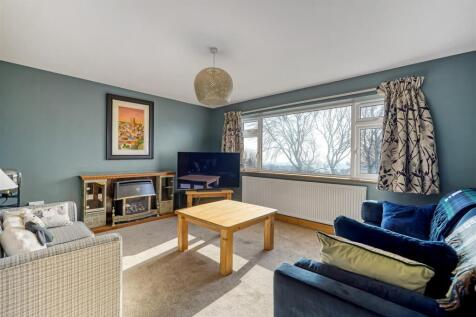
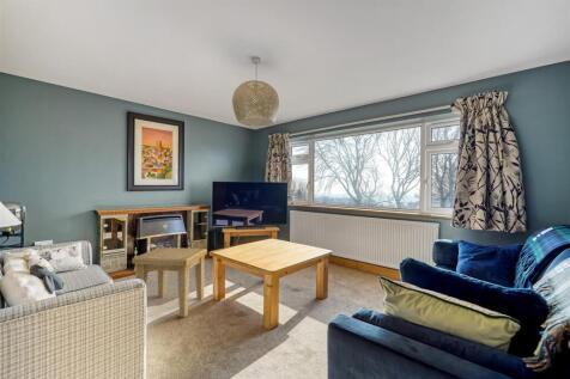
+ side table (177, 276)
